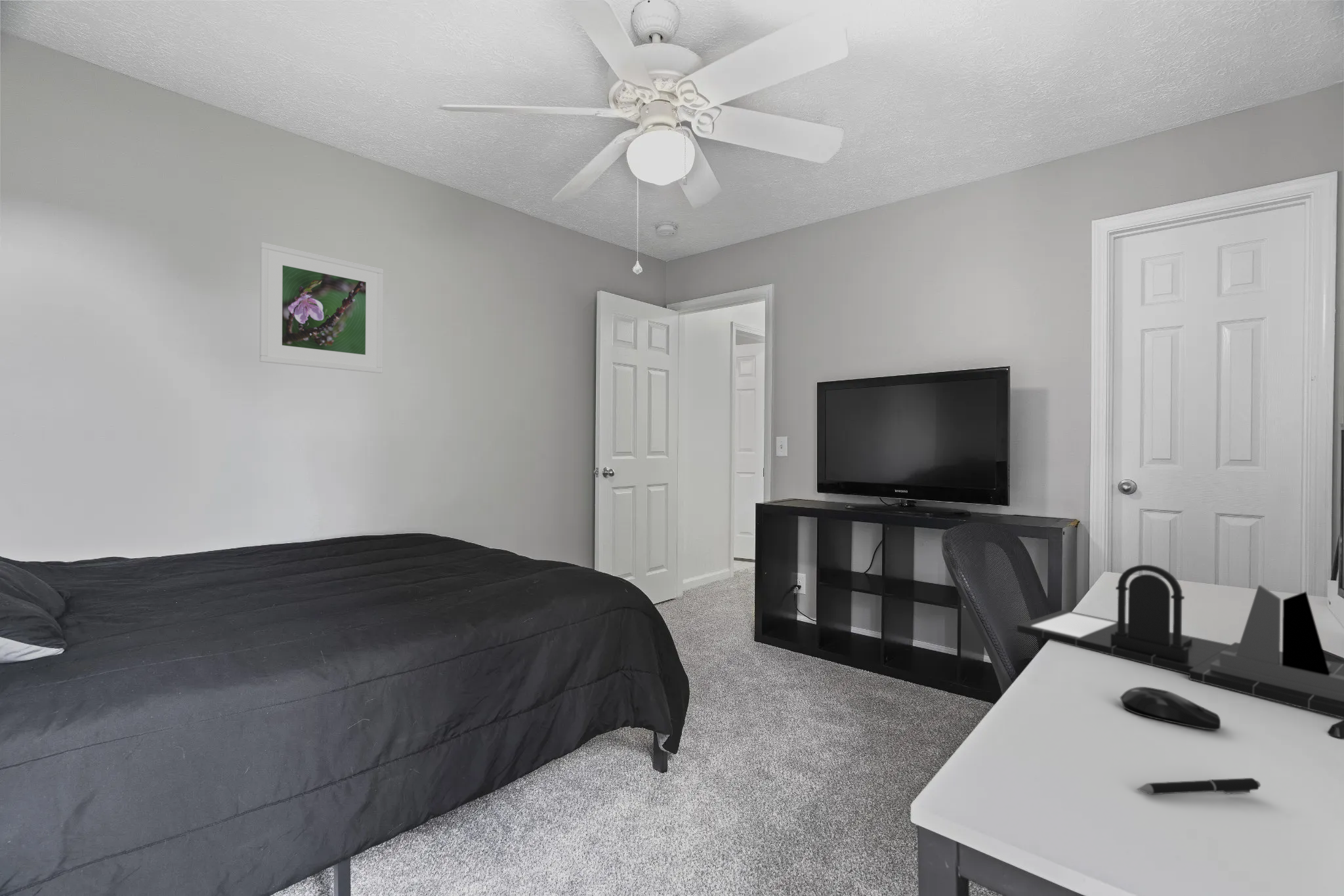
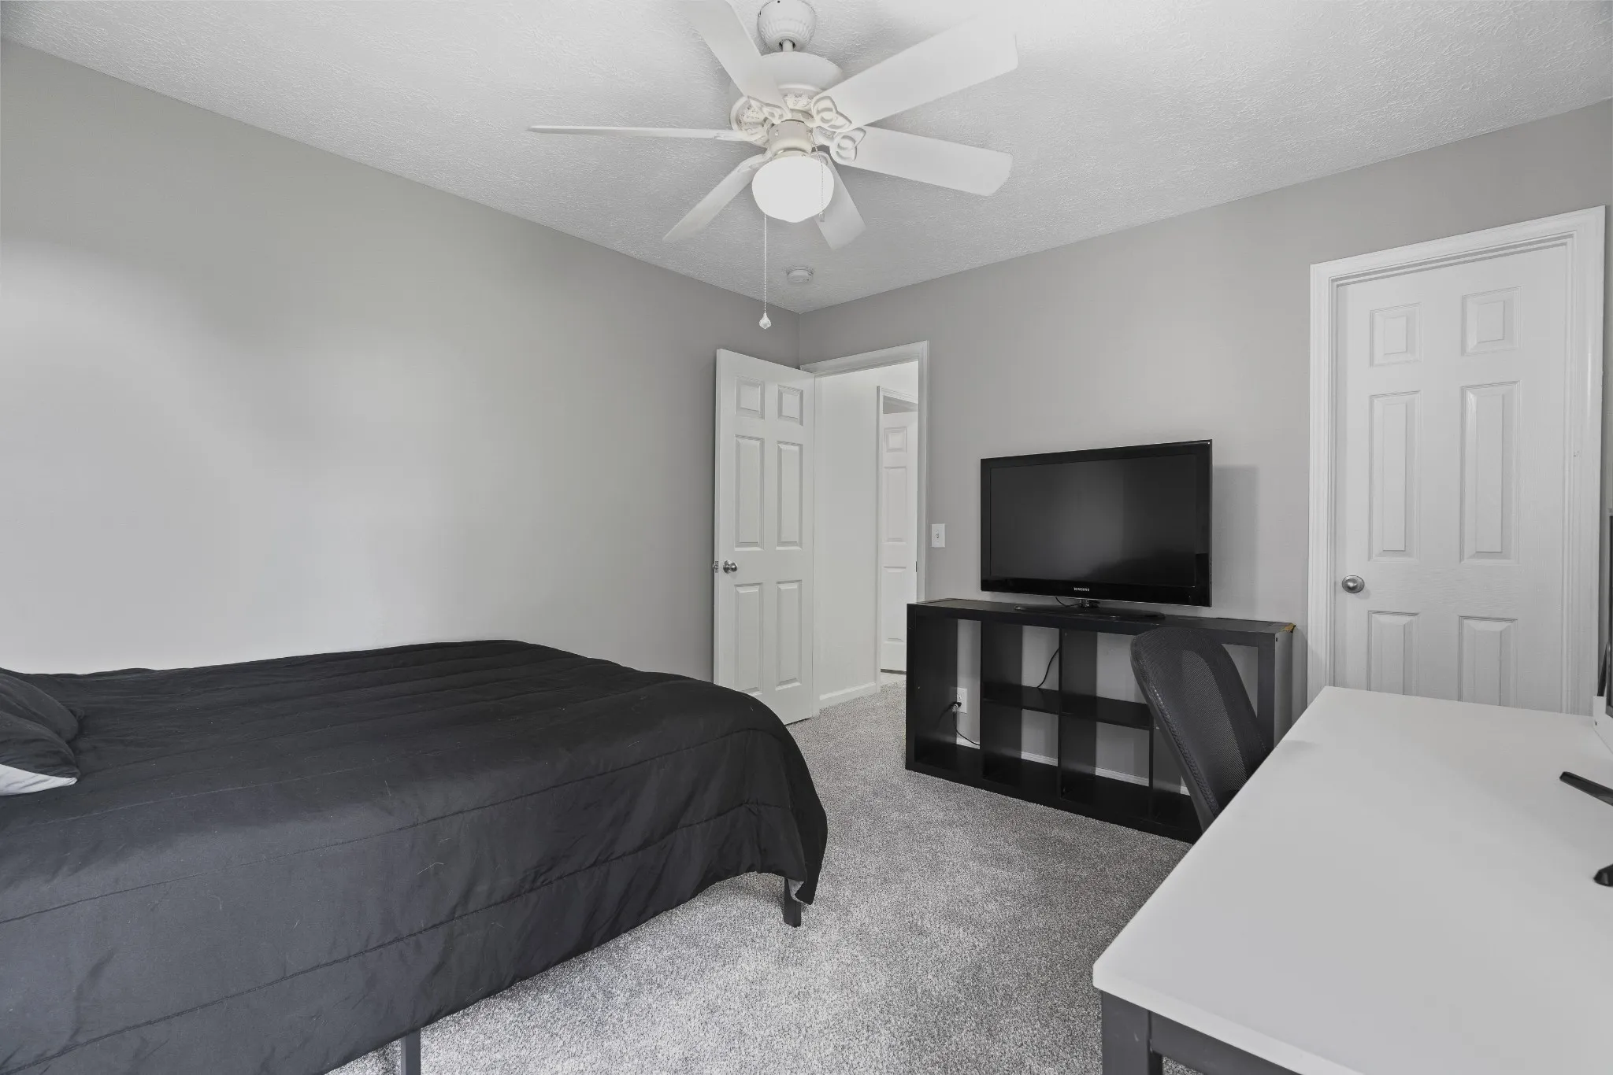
- desk organizer (1181, 609)
- pen (1197, 786)
- computer mouse (1172, 705)
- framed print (325, 312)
